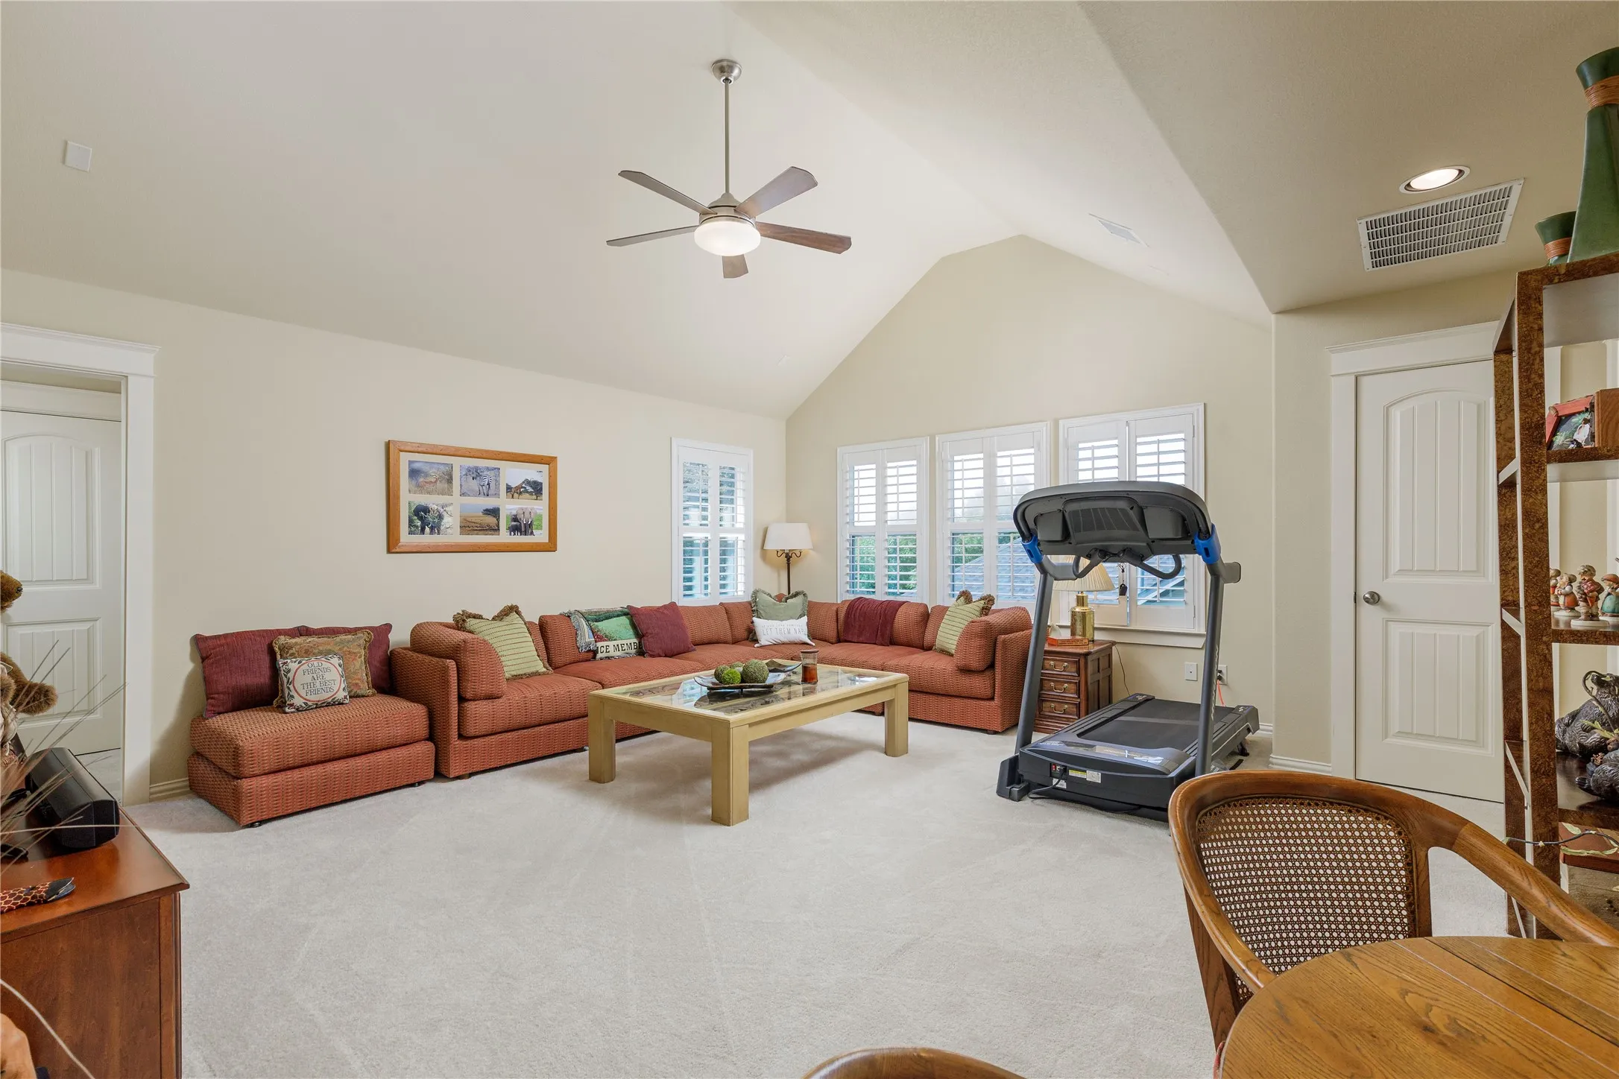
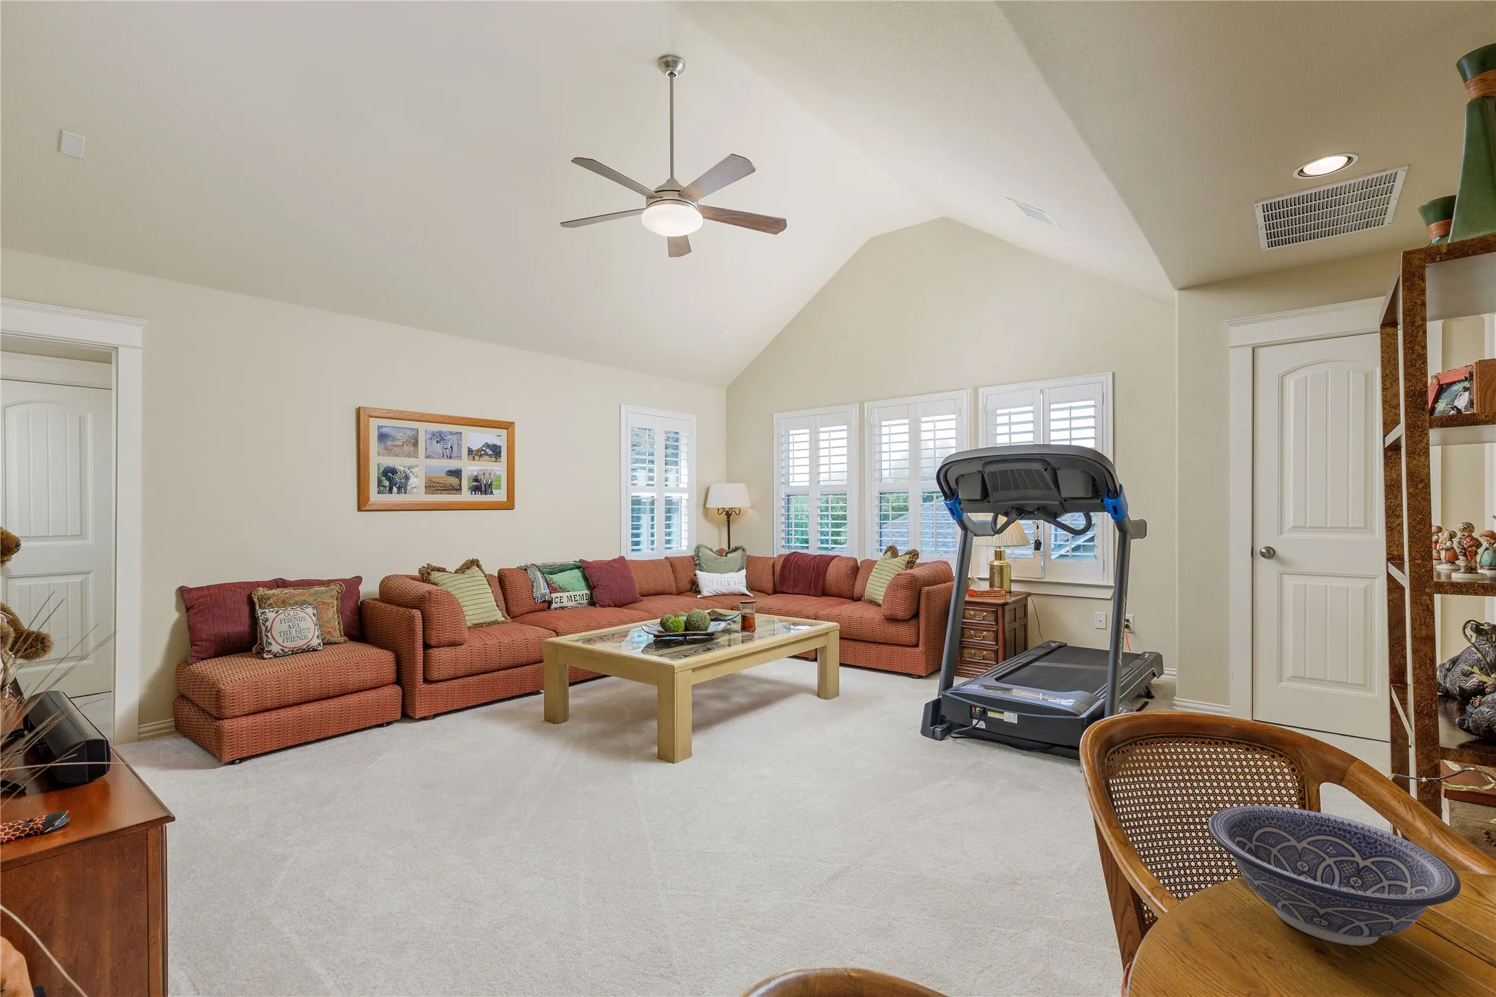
+ decorative bowl (1323, 882)
